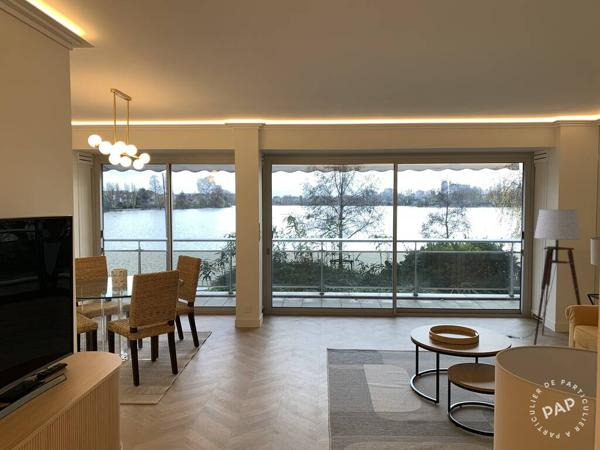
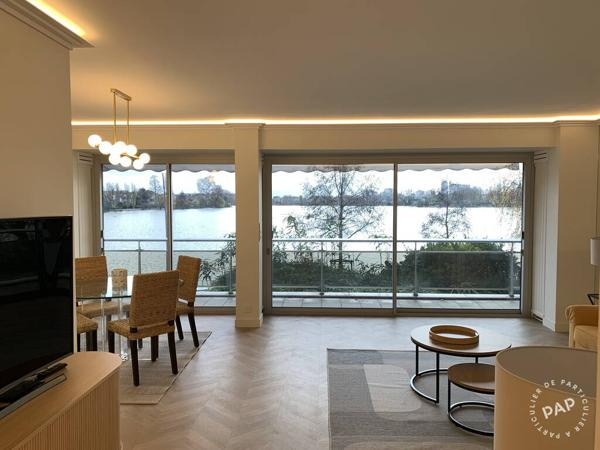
- floor lamp (545, 275)
